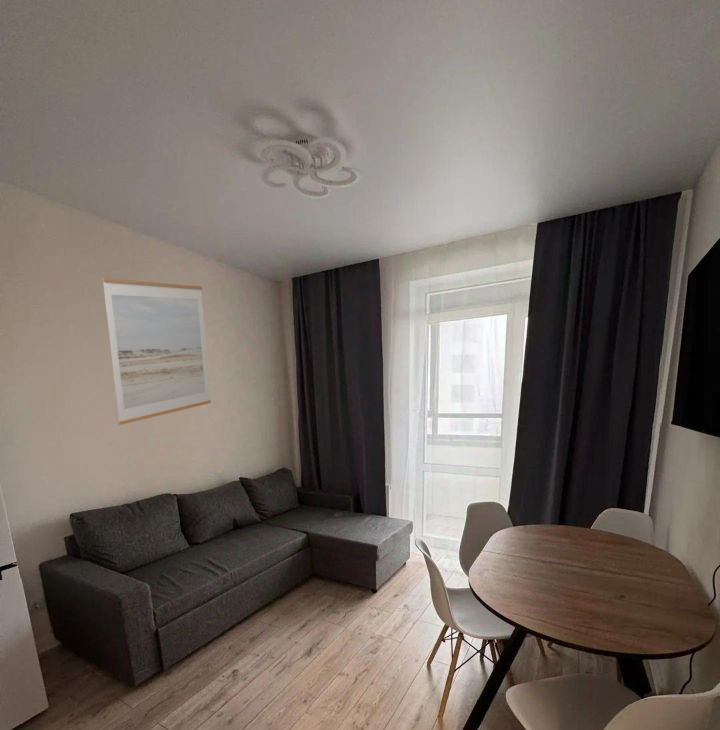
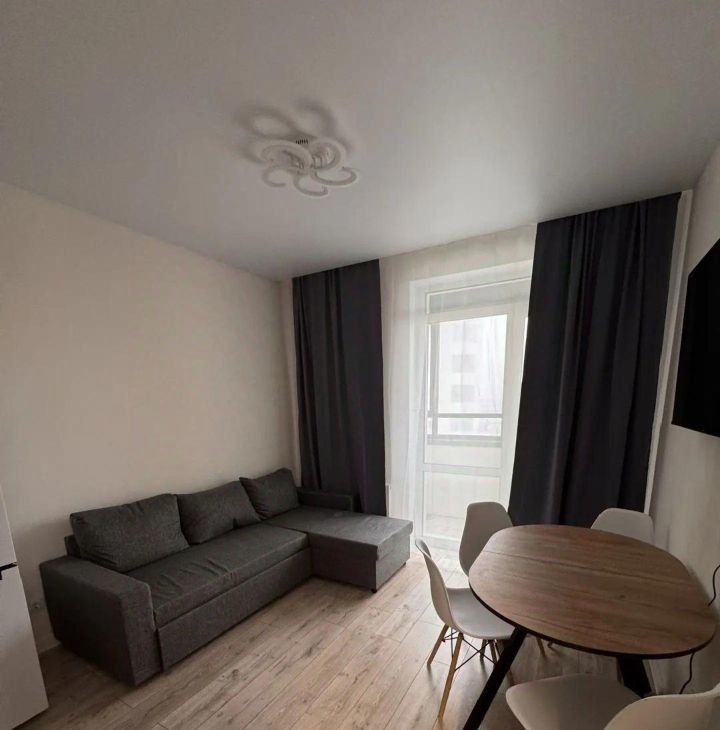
- wall art (164, 349)
